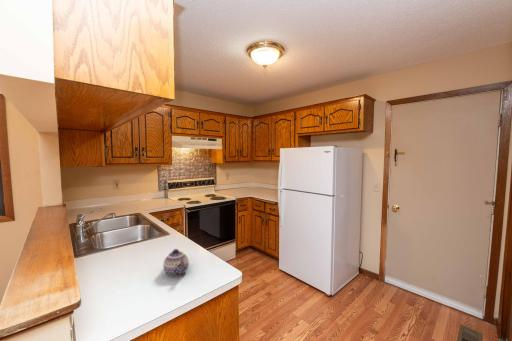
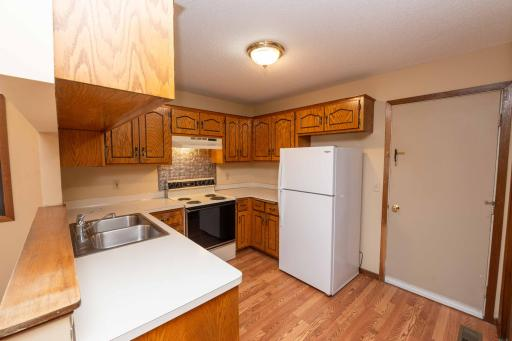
- teapot (176, 261)
